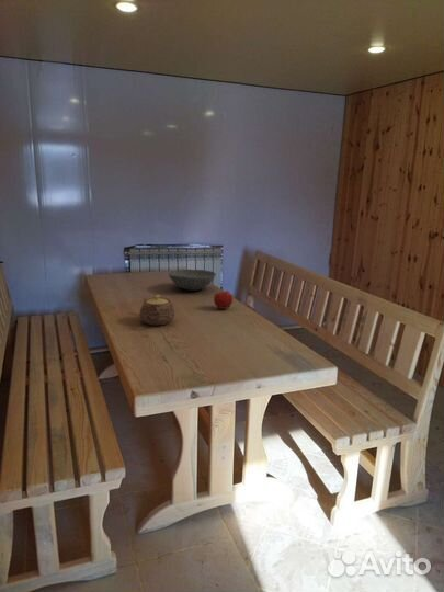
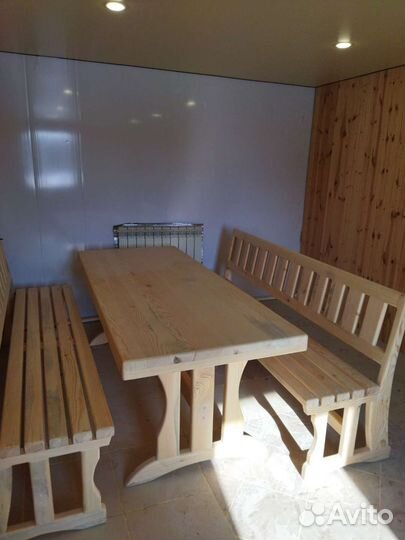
- bowl (192, 281)
- teapot (157, 308)
- fruit (223, 298)
